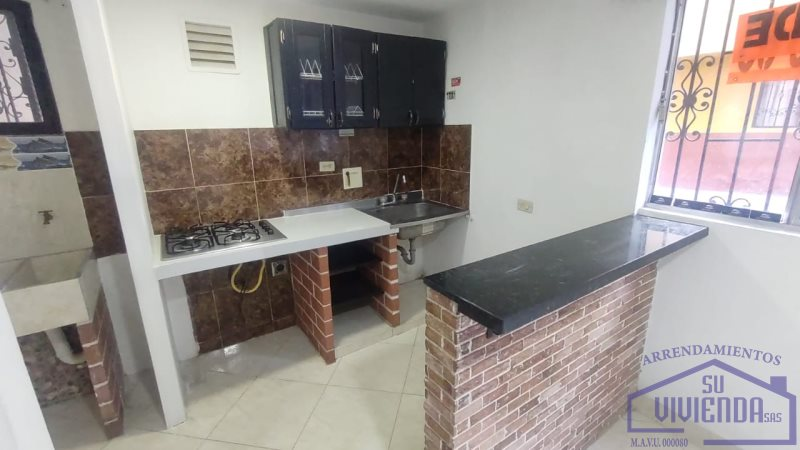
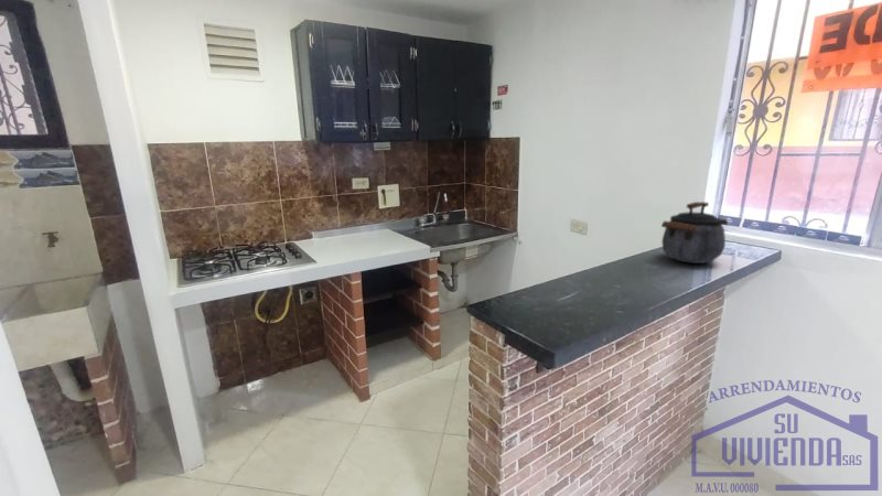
+ kettle (693, 231)
